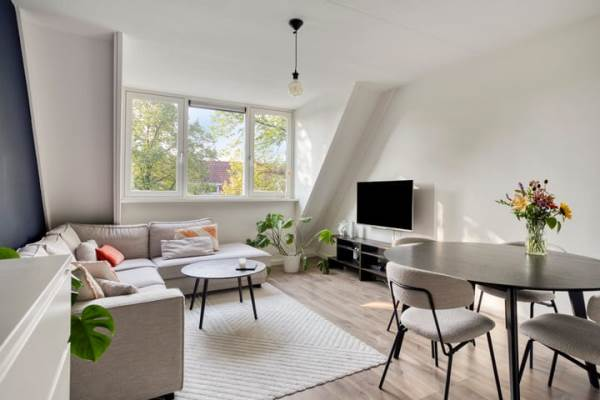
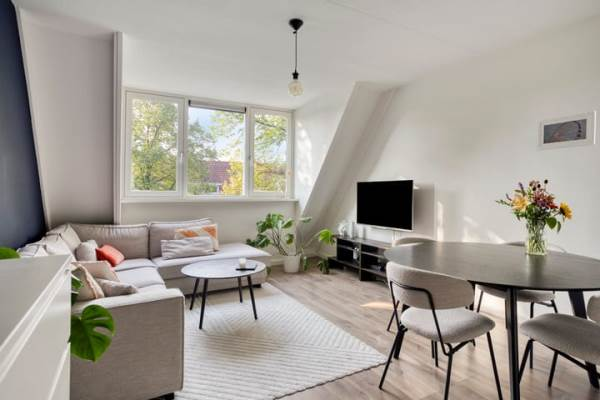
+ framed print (564, 131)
